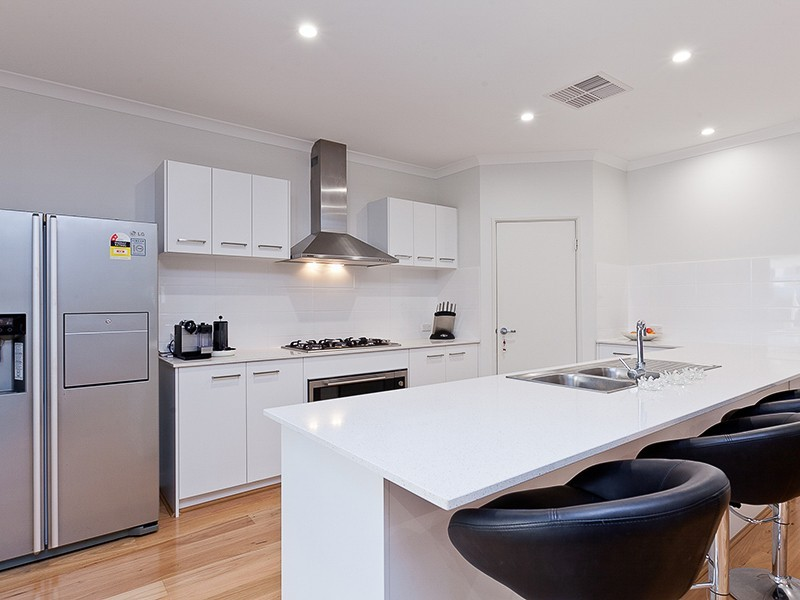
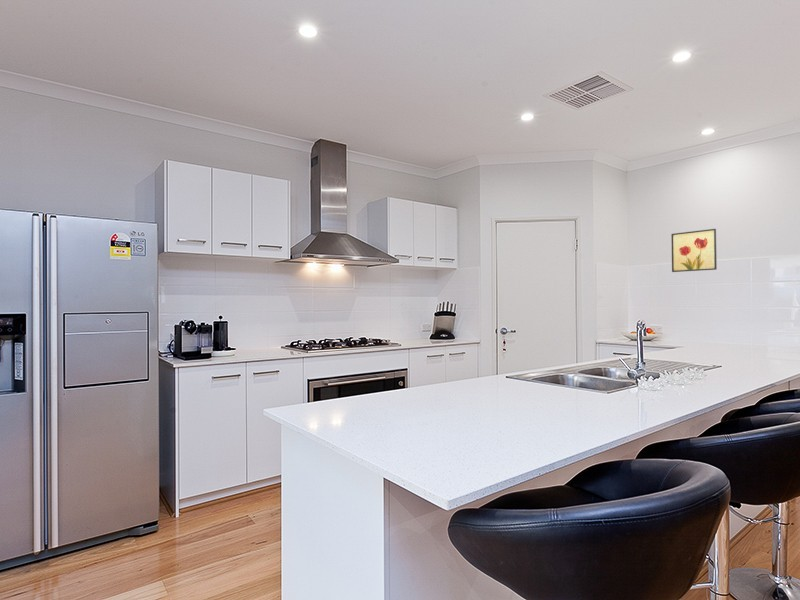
+ wall art (693, 251)
